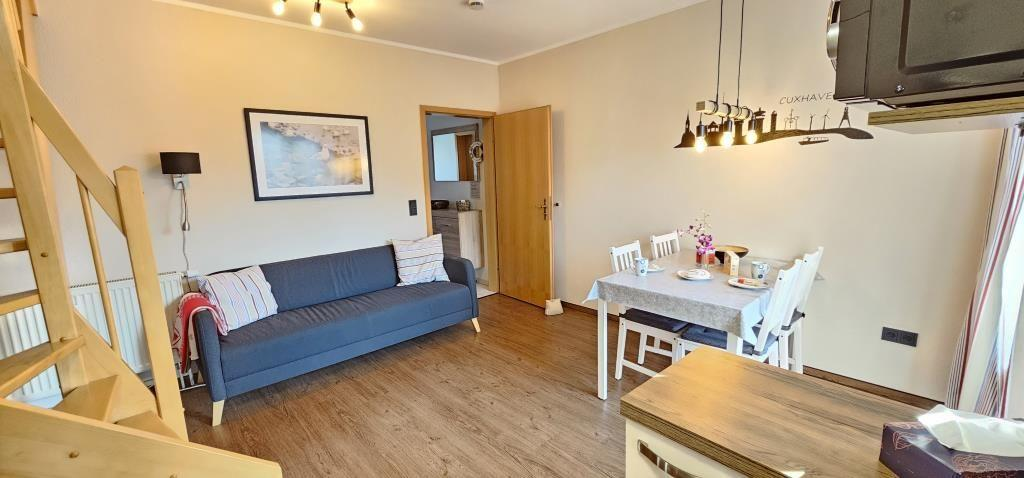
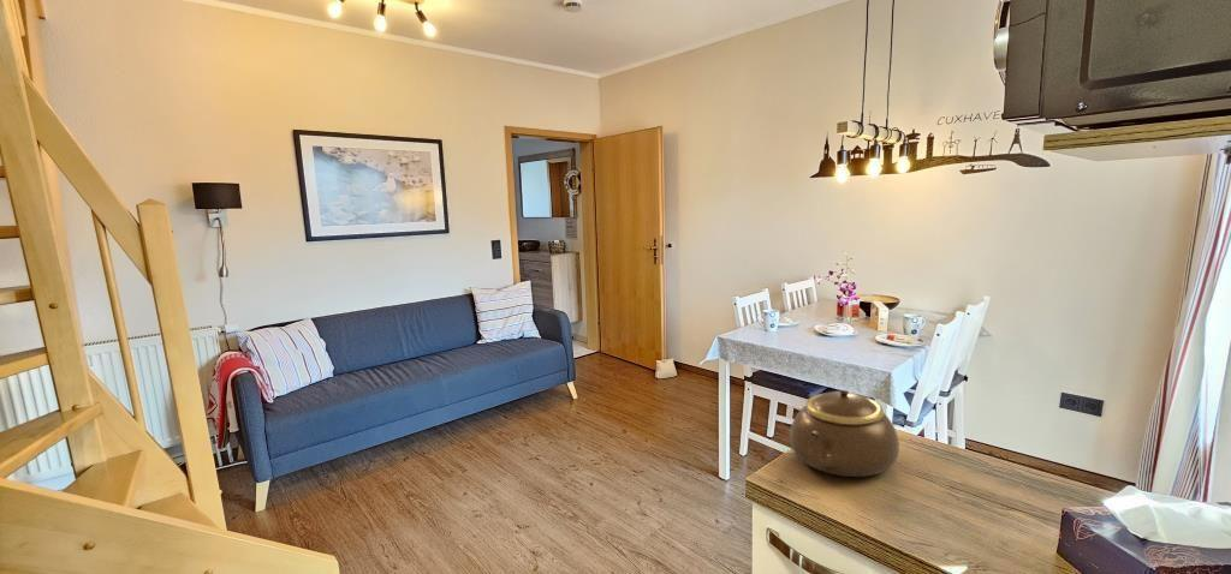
+ teapot (844, 425)
